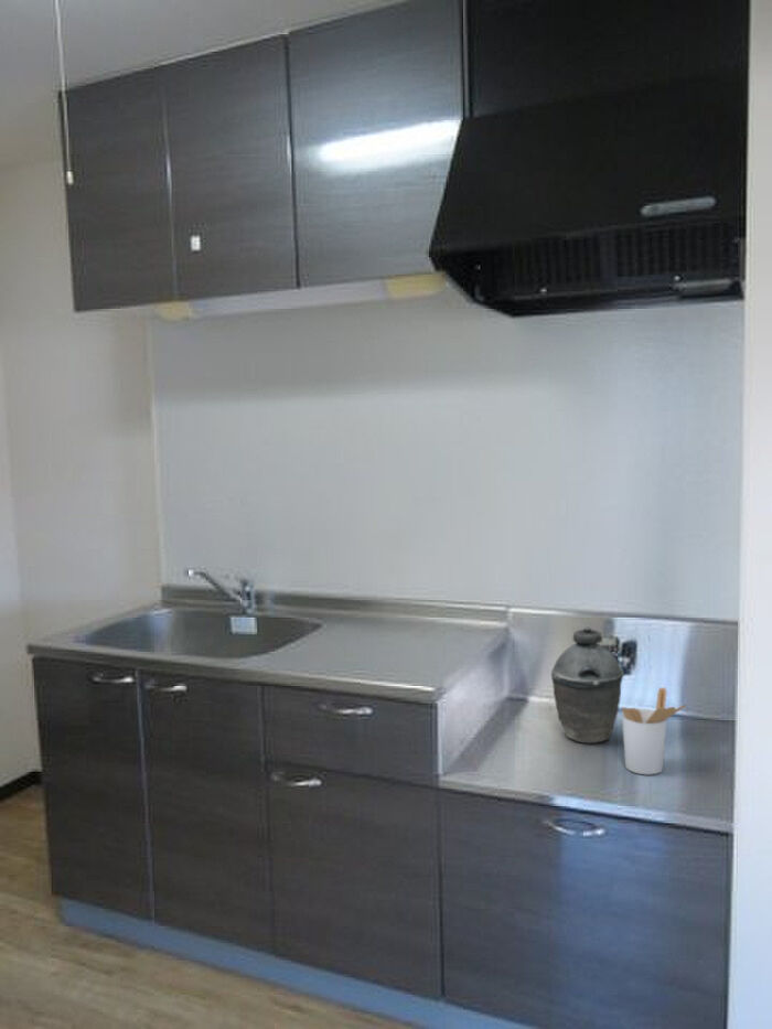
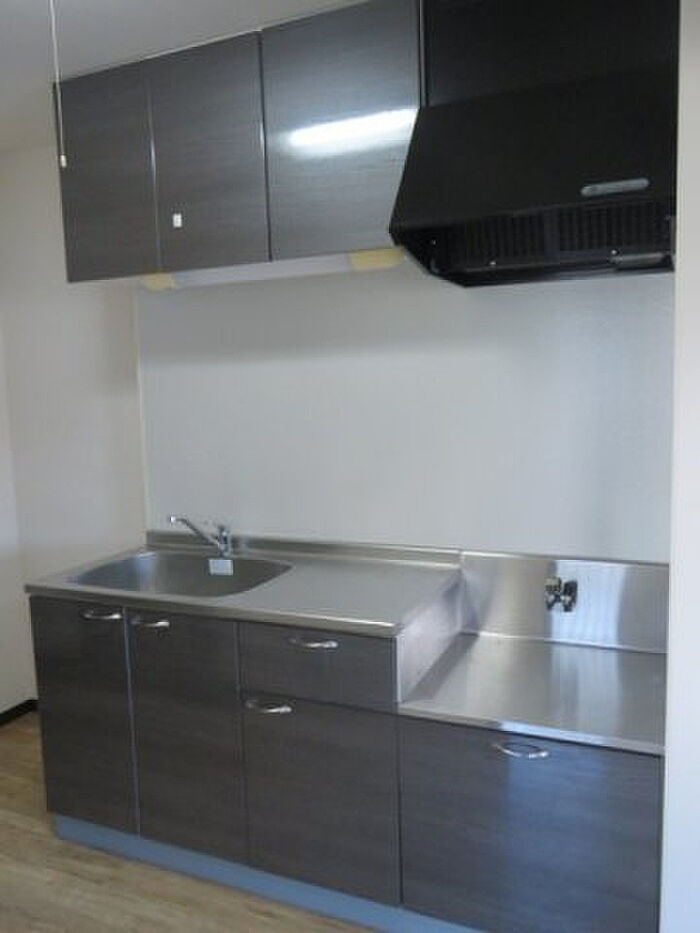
- kettle (587, 682)
- utensil holder (652, 732)
